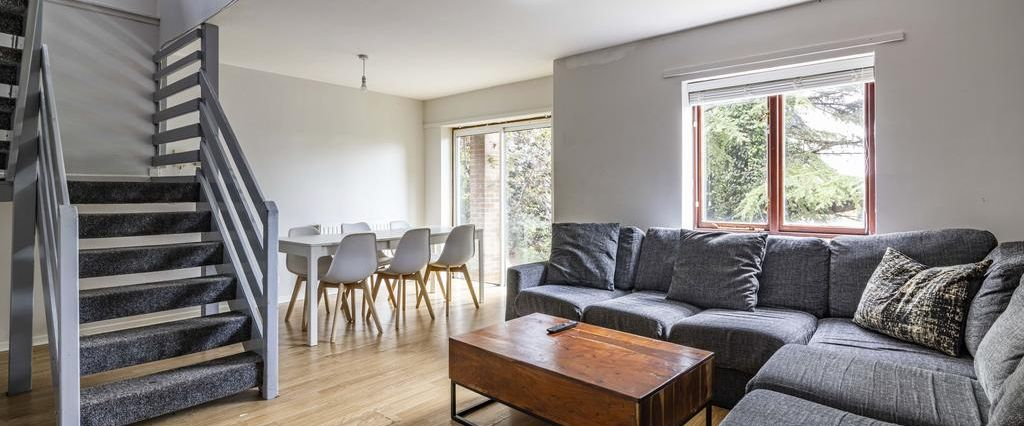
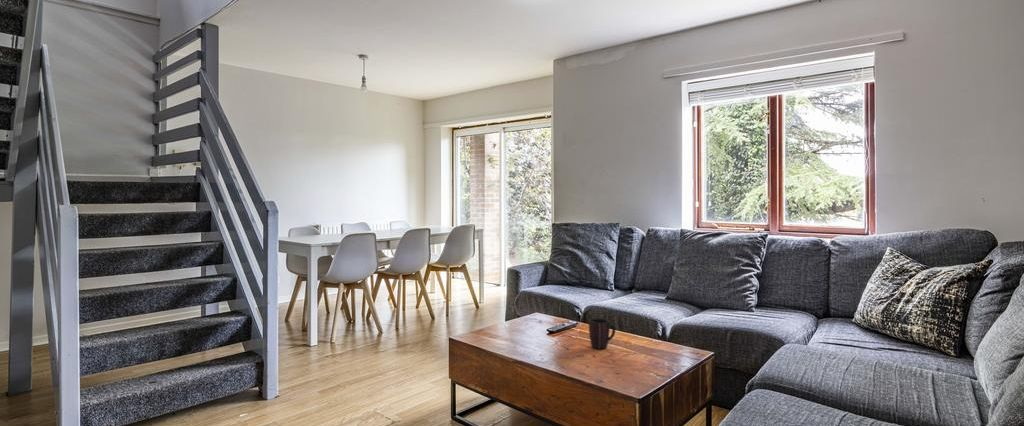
+ mug (601, 333)
